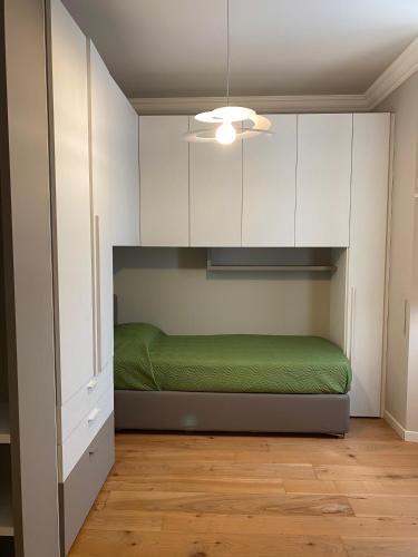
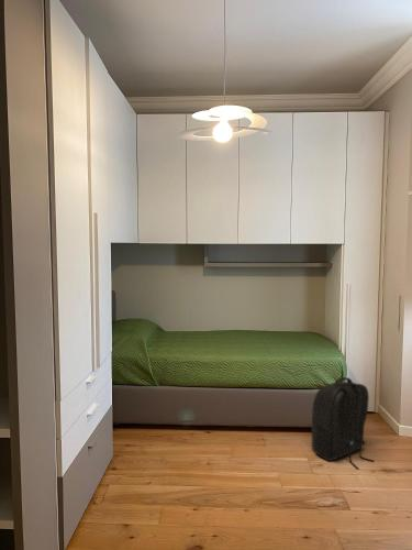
+ backpack (344, 416)
